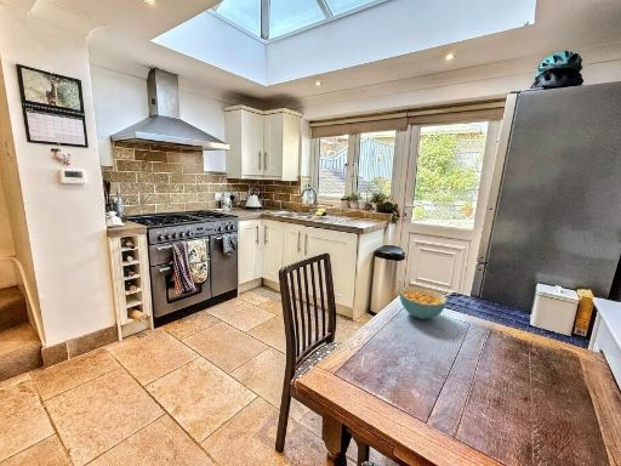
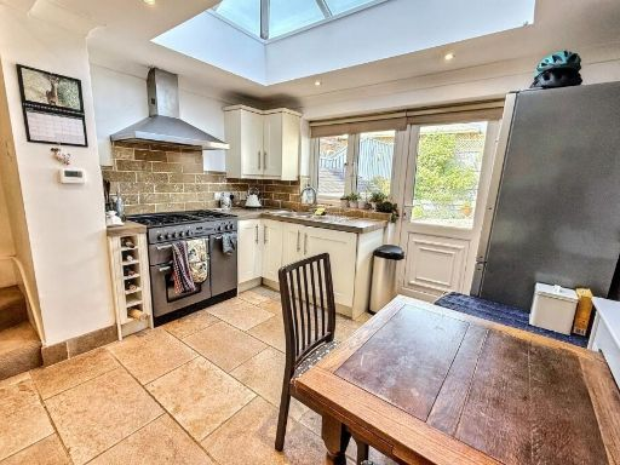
- cereal bowl (421, 306)
